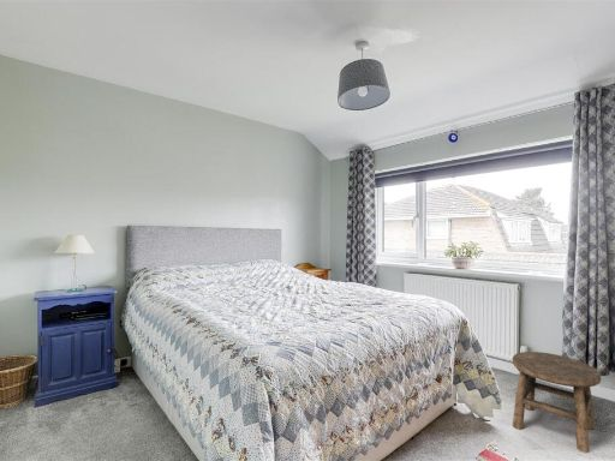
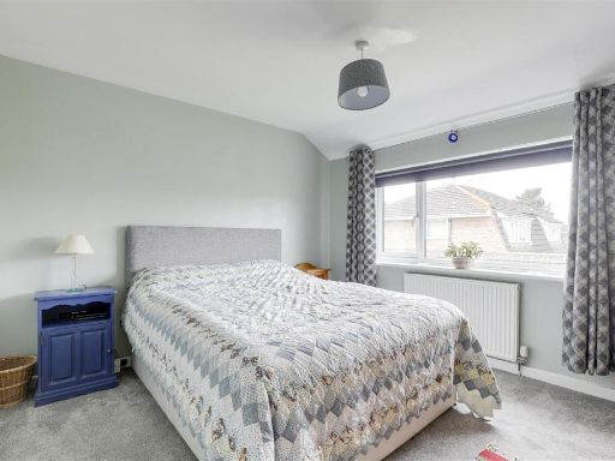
- stool (553, 393)
